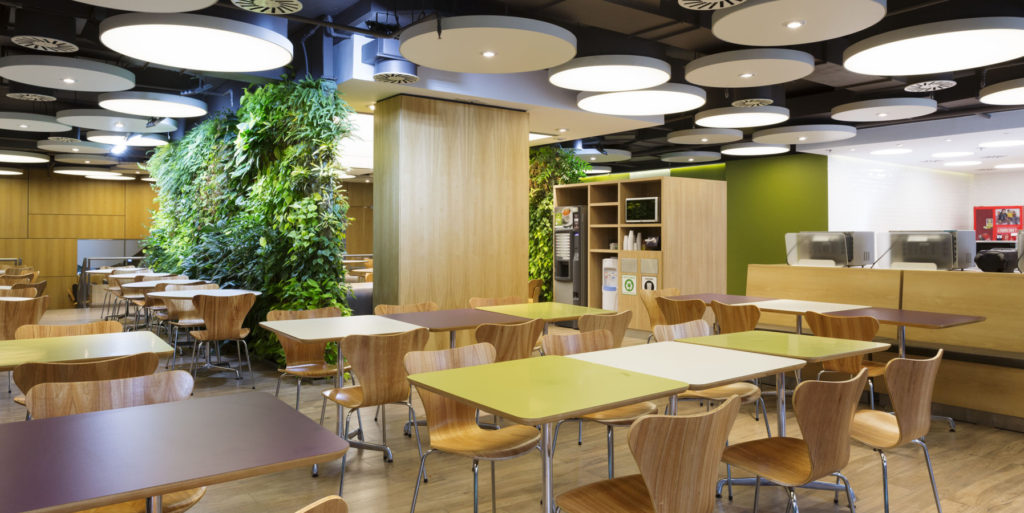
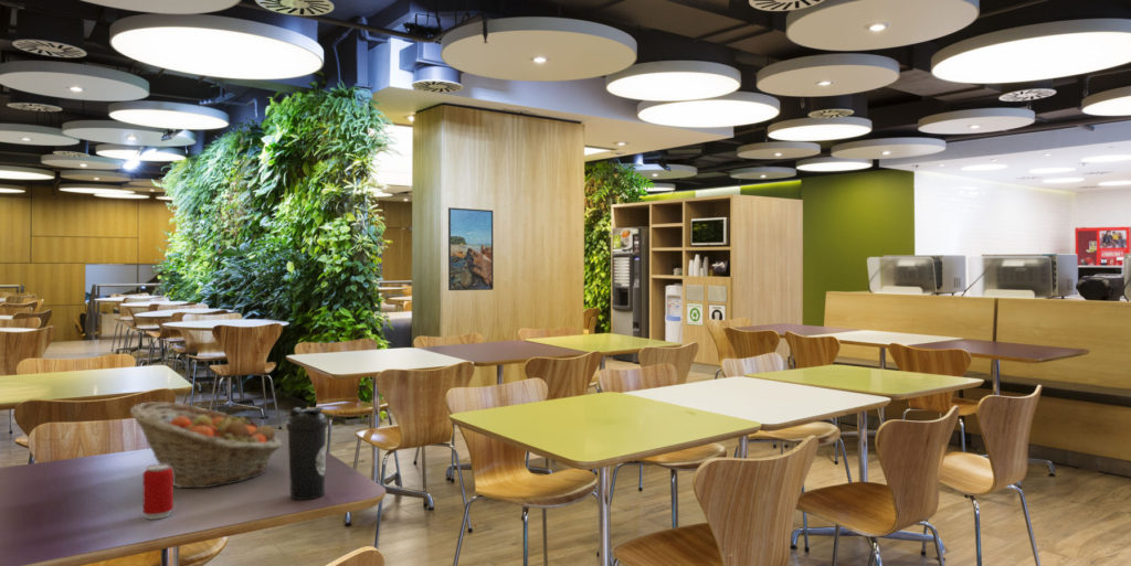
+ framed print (471, 249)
+ beverage can (158, 491)
+ water bottle (307, 451)
+ fruit basket (208, 437)
